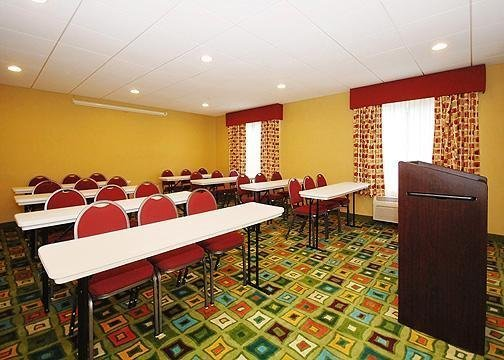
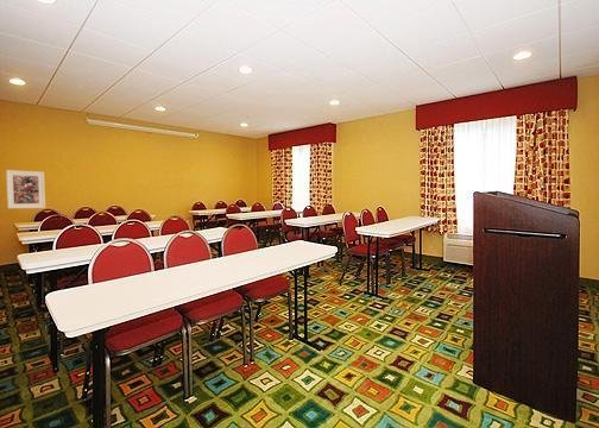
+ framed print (26, 189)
